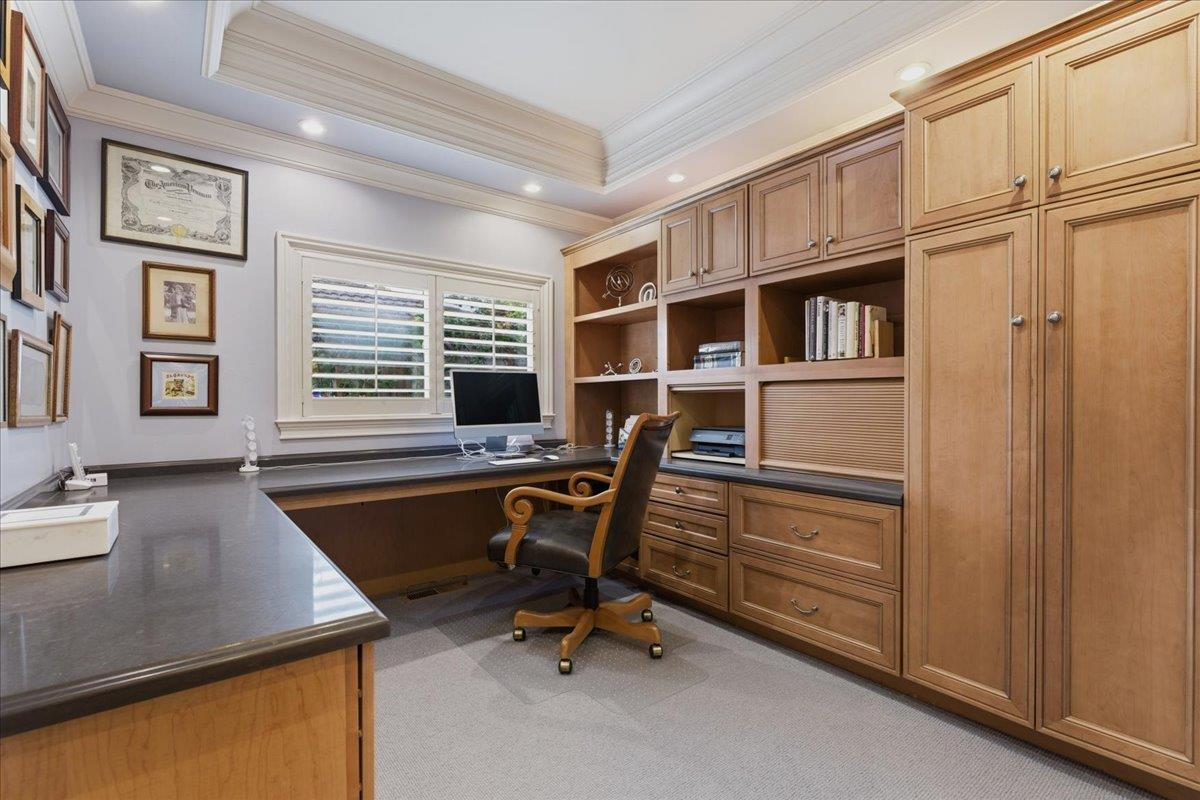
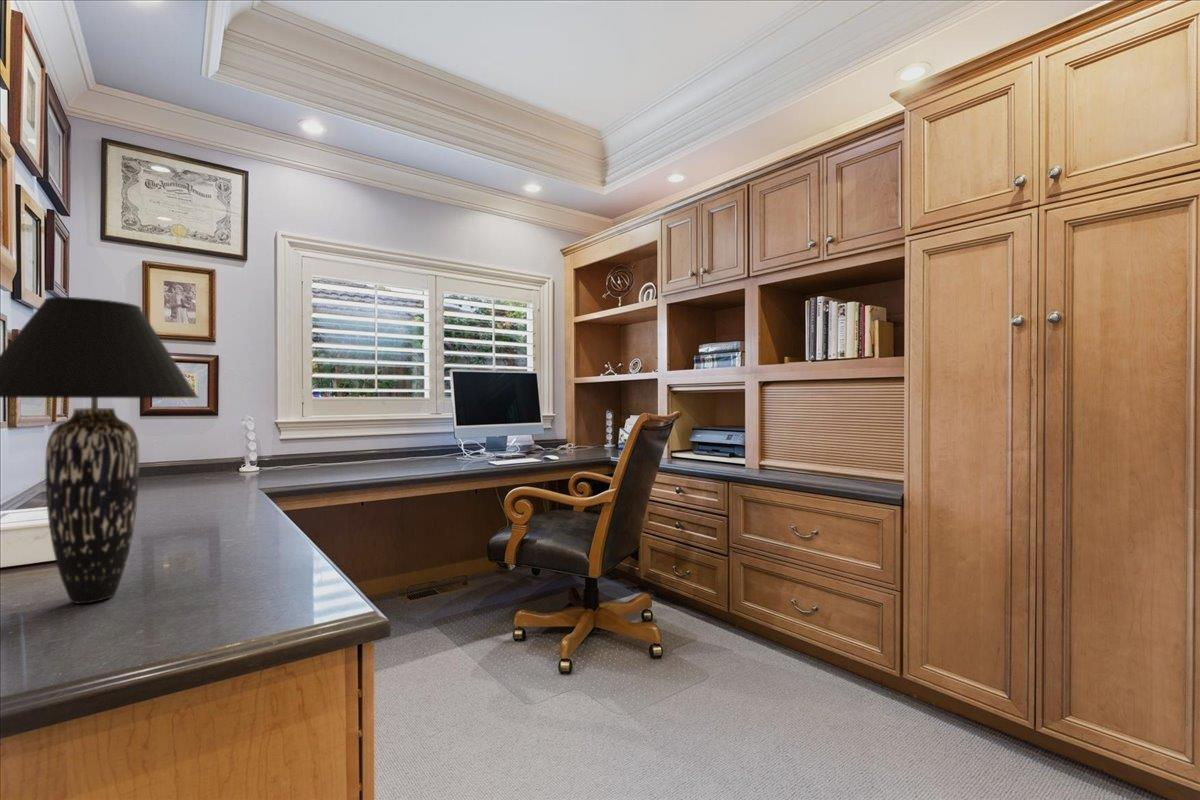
+ table lamp (94, 450)
